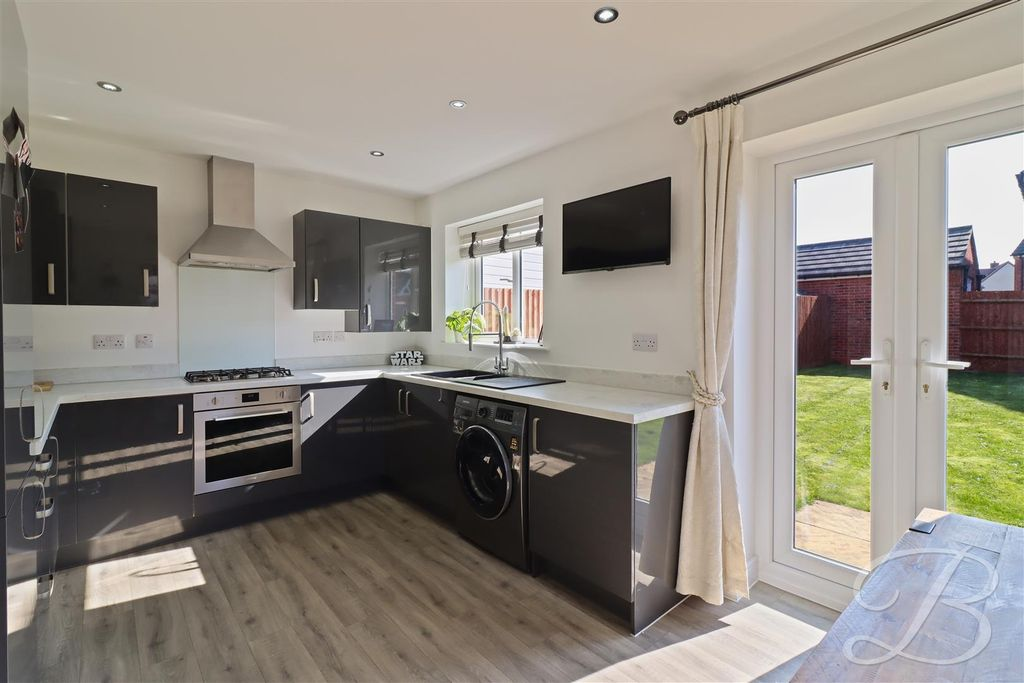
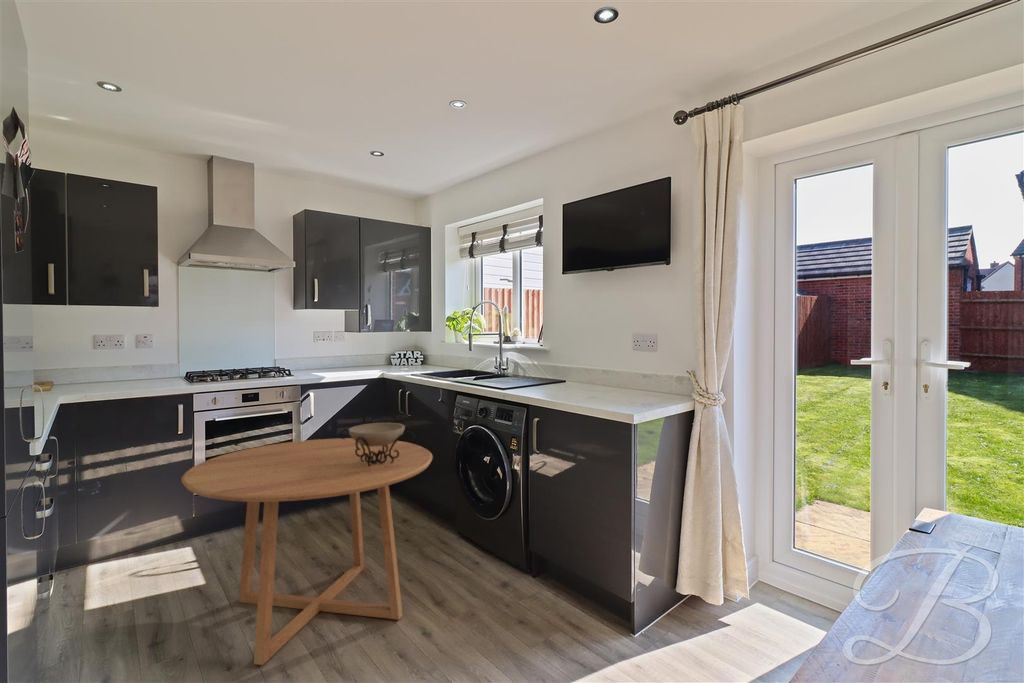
+ dining table (352, 534)
+ decorative bowl (376, 444)
